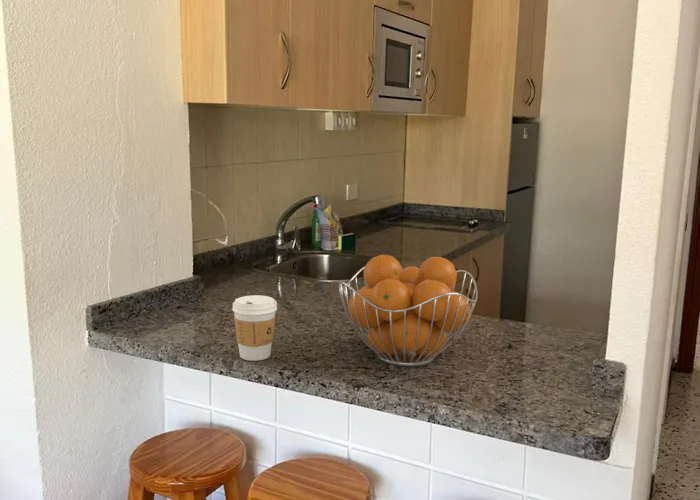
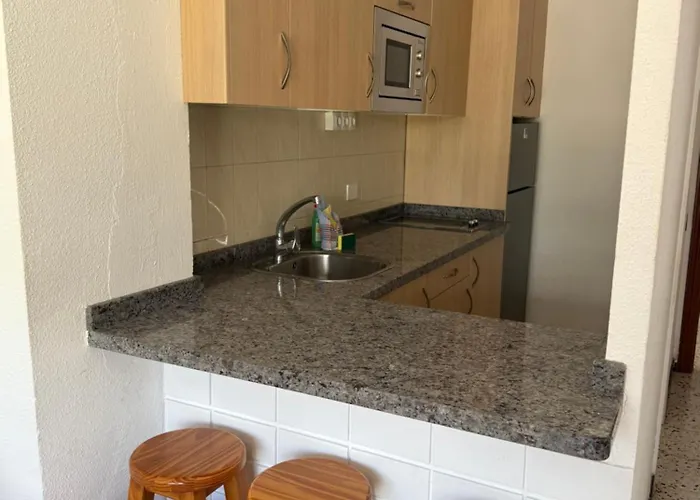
- fruit basket (407, 307)
- coffee cup (255, 326)
